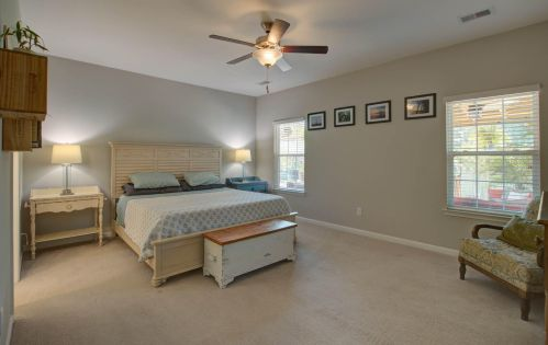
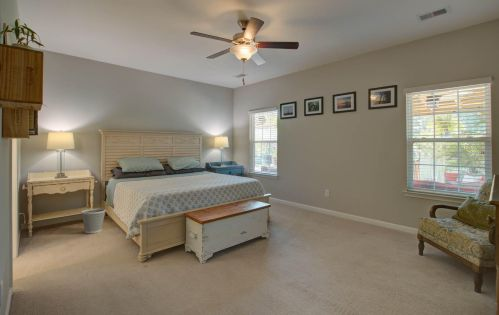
+ wastebasket (93, 220)
